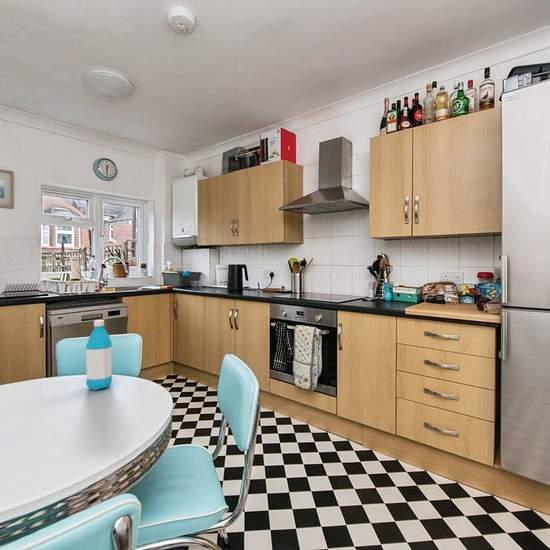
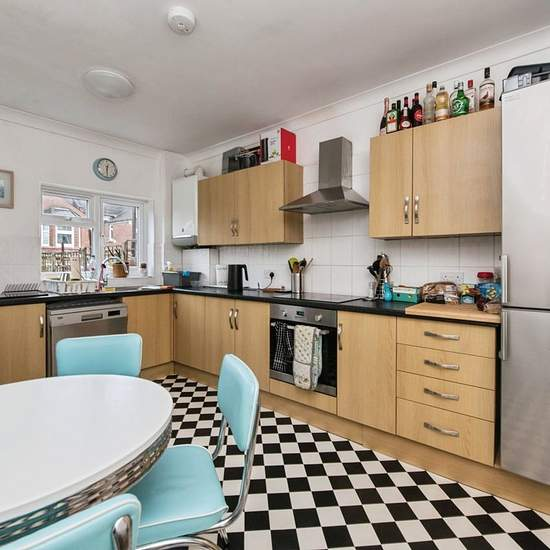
- water bottle (99, 353)
